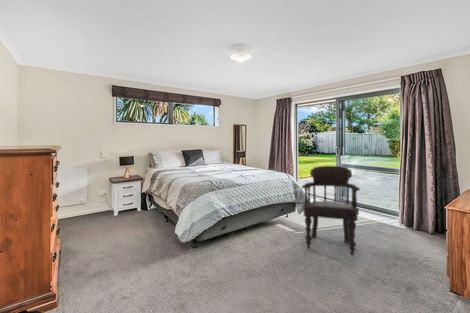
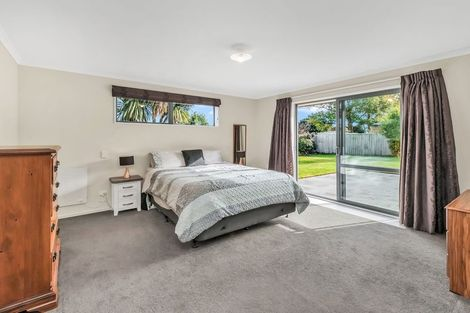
- armchair (330, 205)
